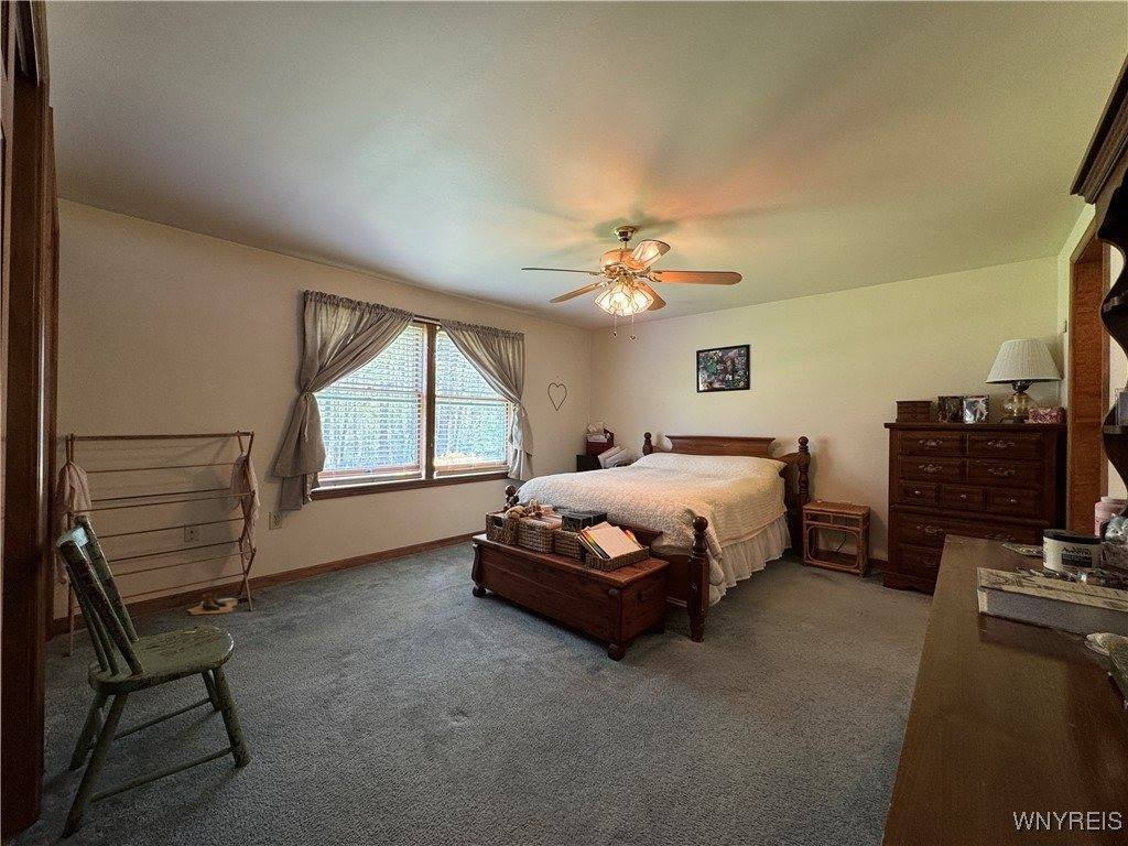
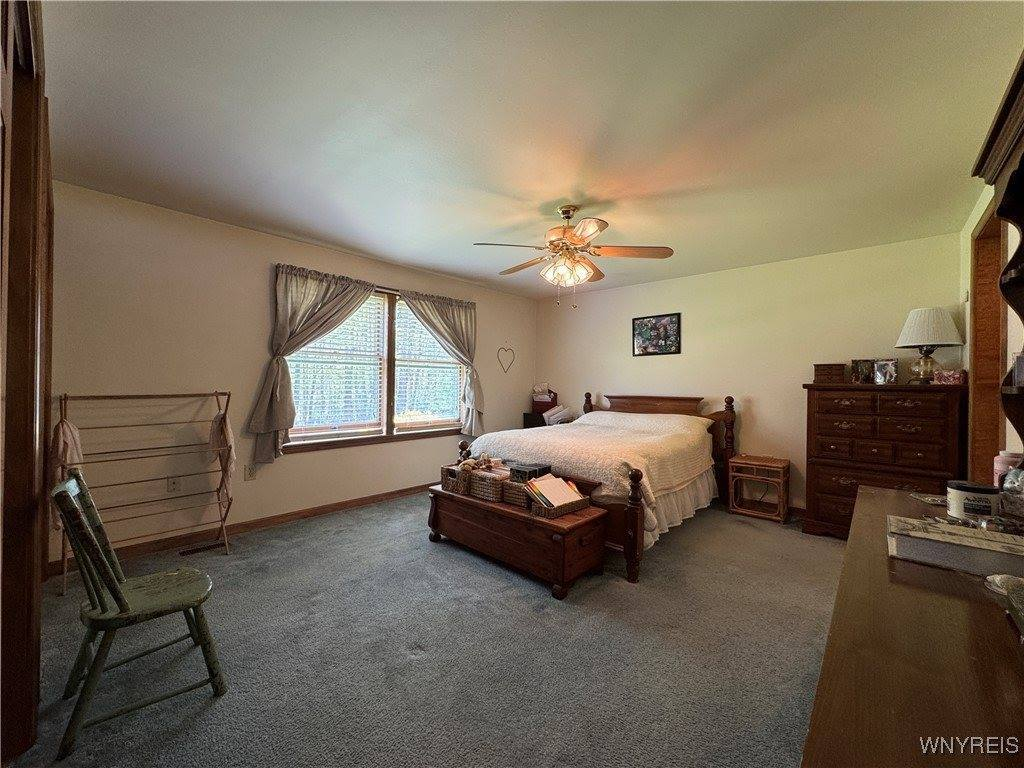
- boots (215, 599)
